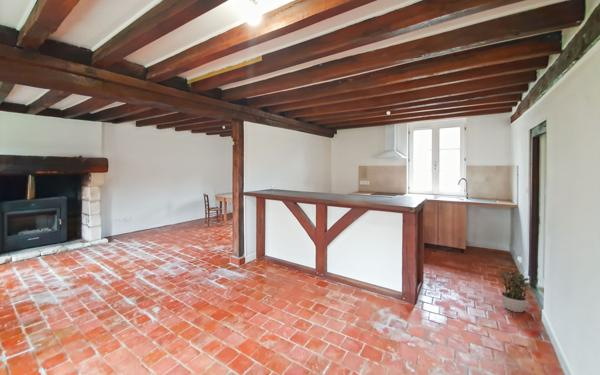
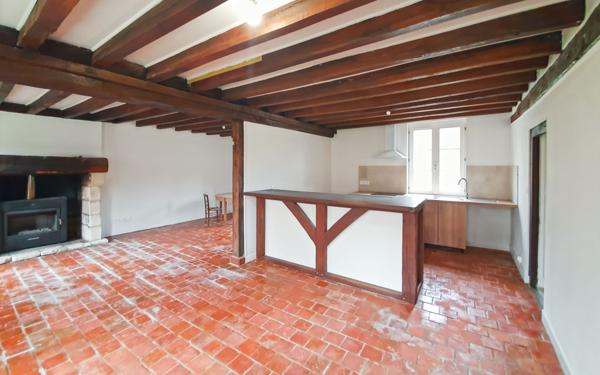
- potted plant (514, 289)
